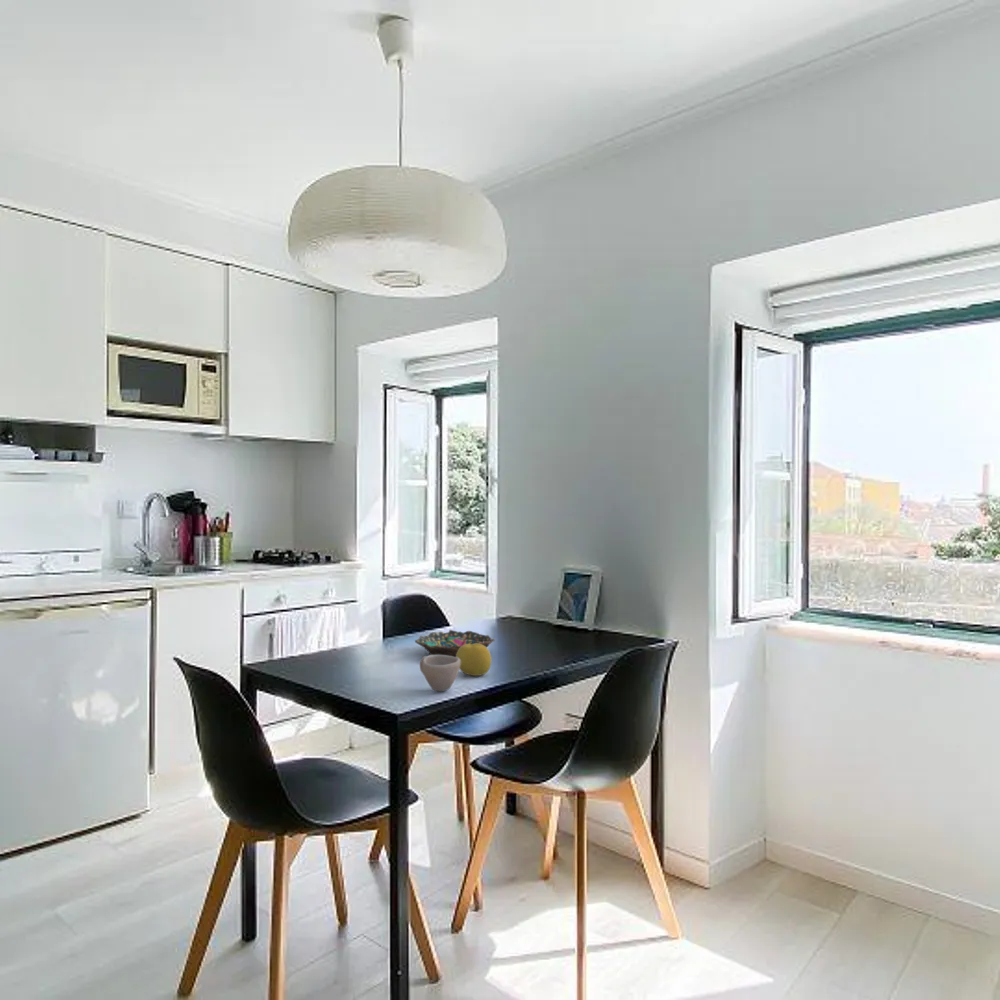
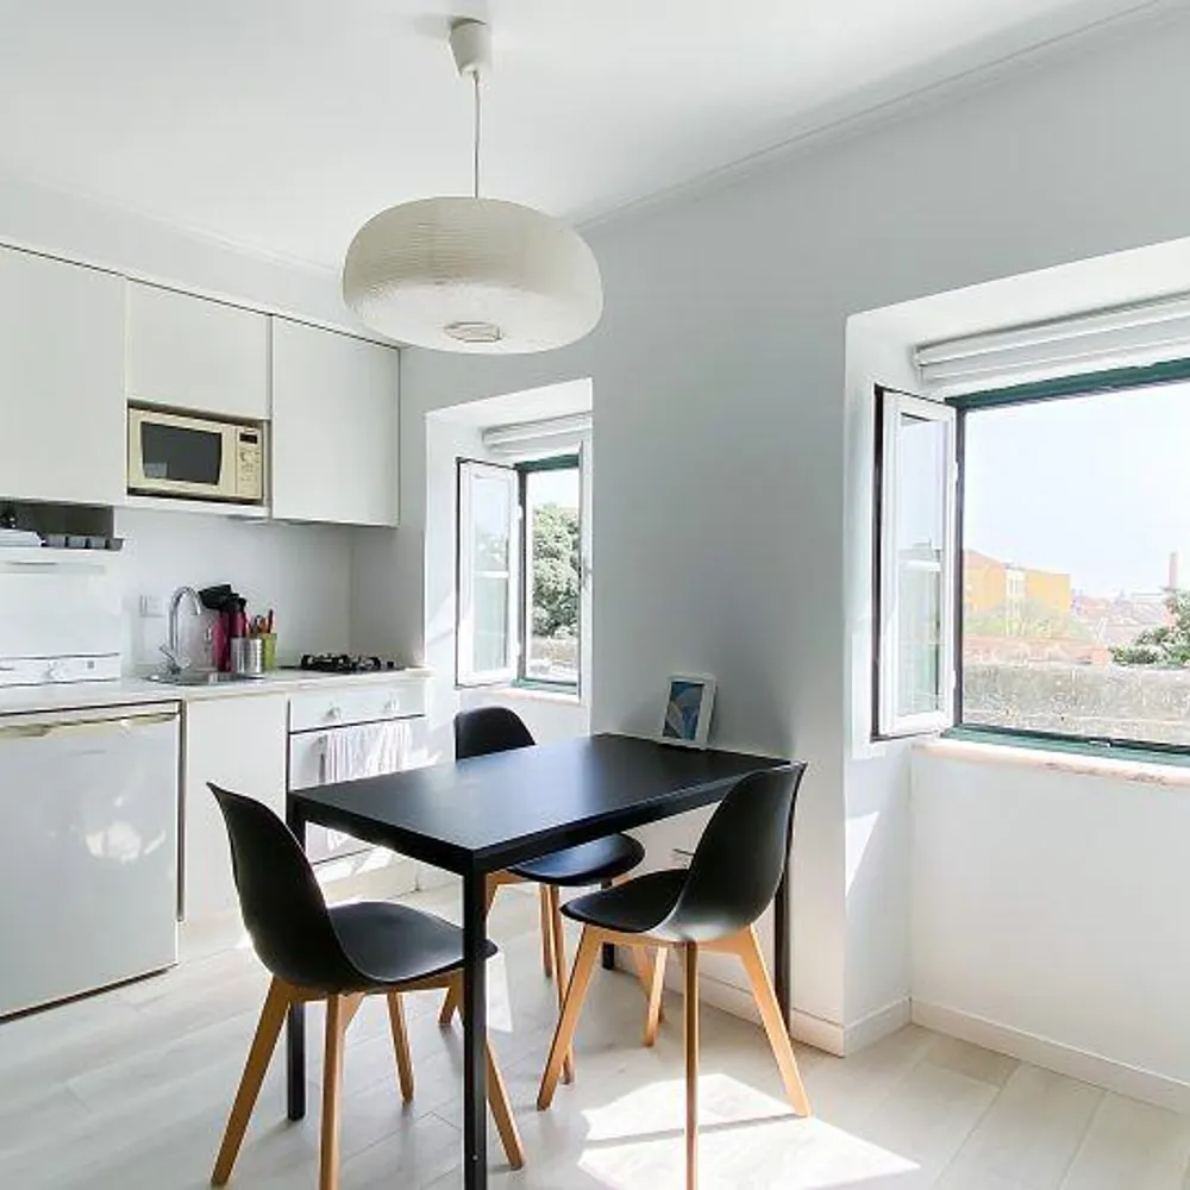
- bowl (454, 644)
- fruit (473, 658)
- cup (436, 673)
